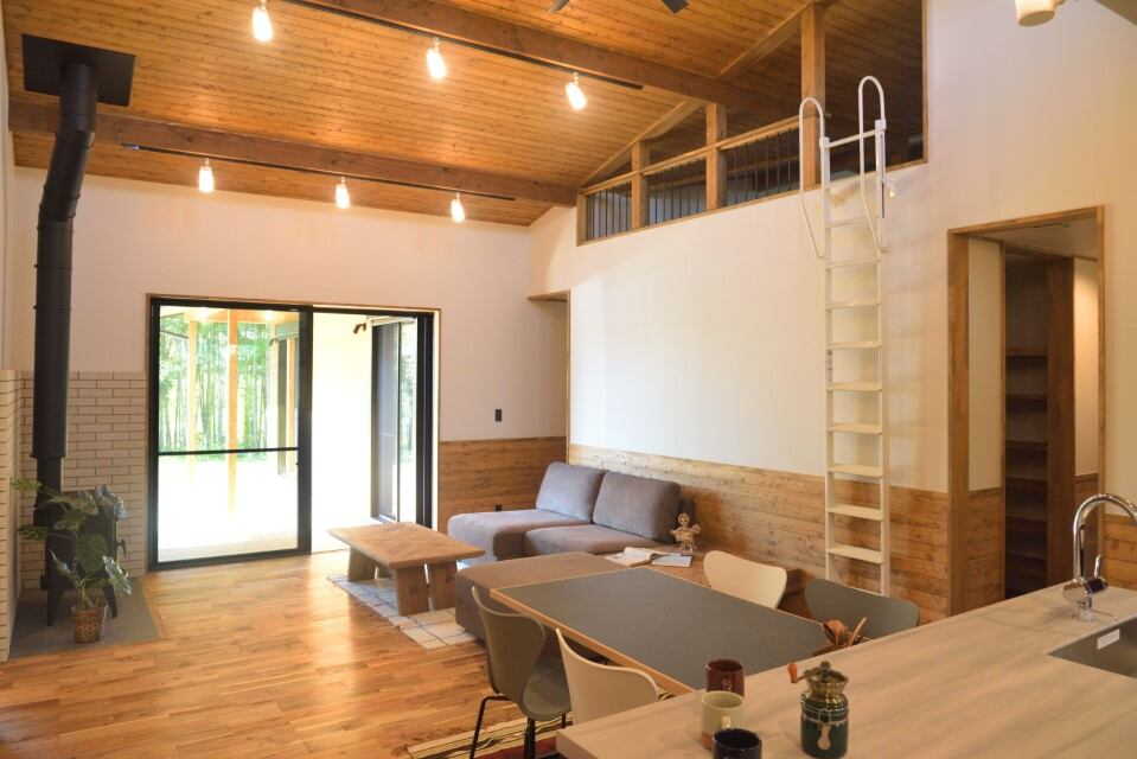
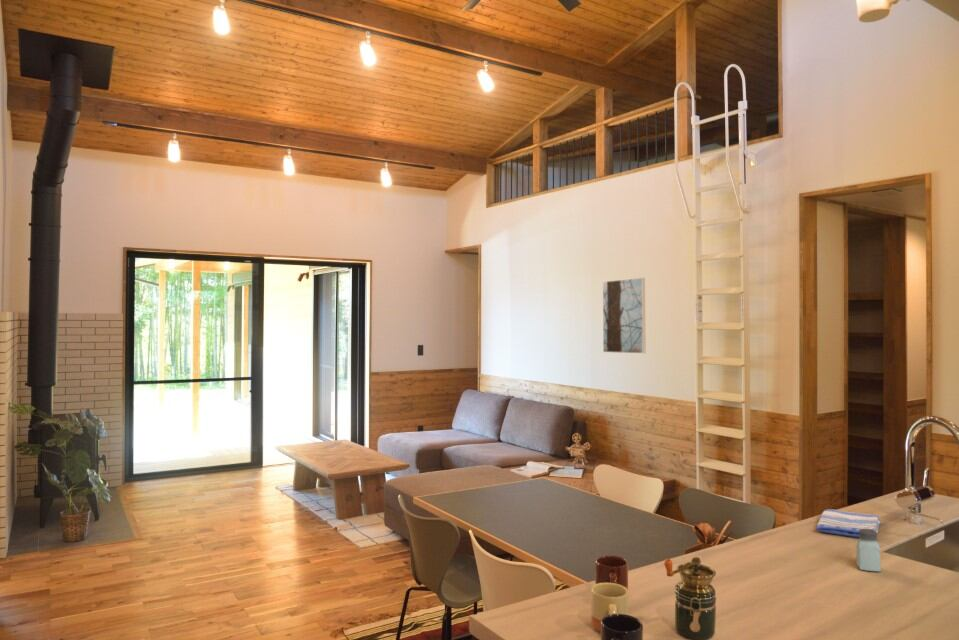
+ dish towel (848, 523)
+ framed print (623, 316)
+ saltshaker (868, 549)
